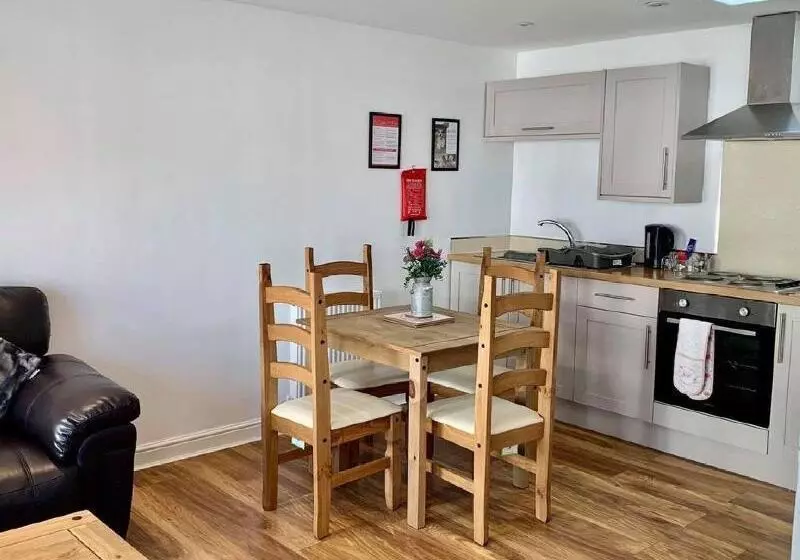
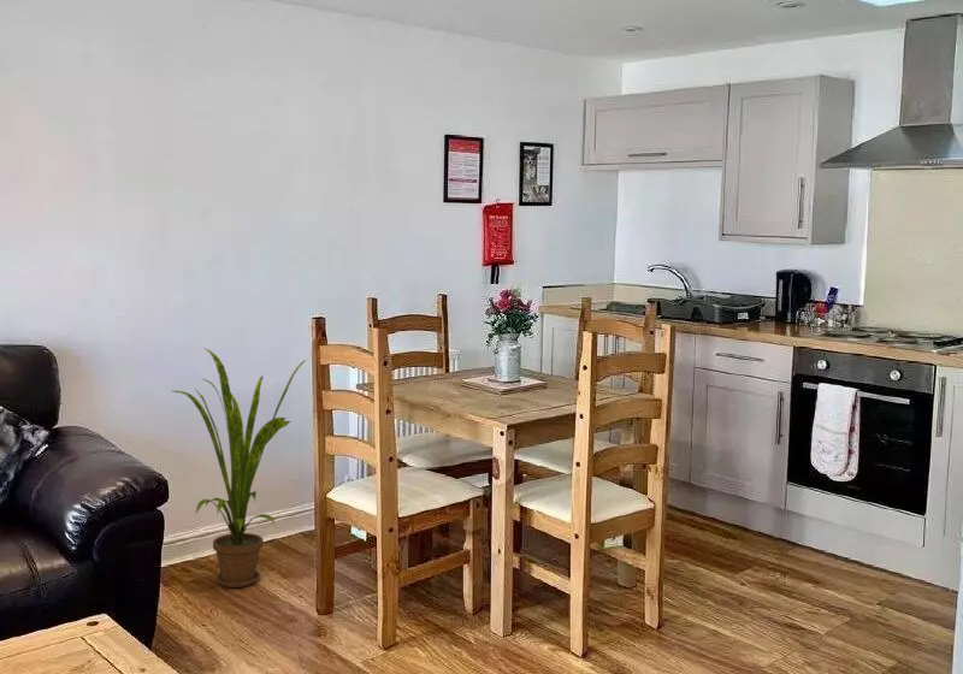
+ house plant (225, 467)
